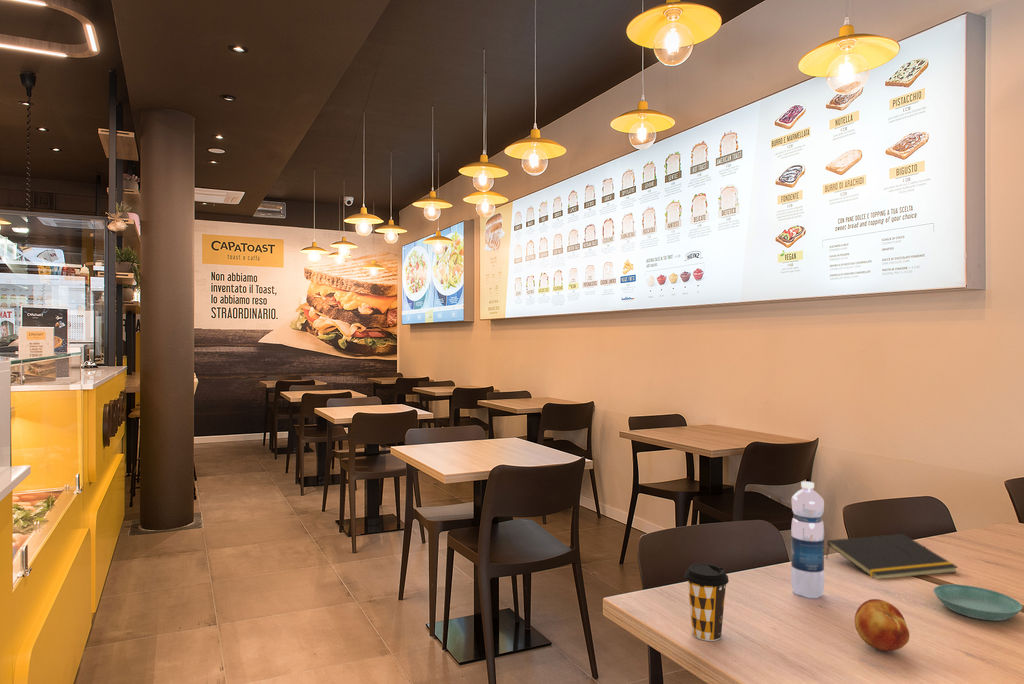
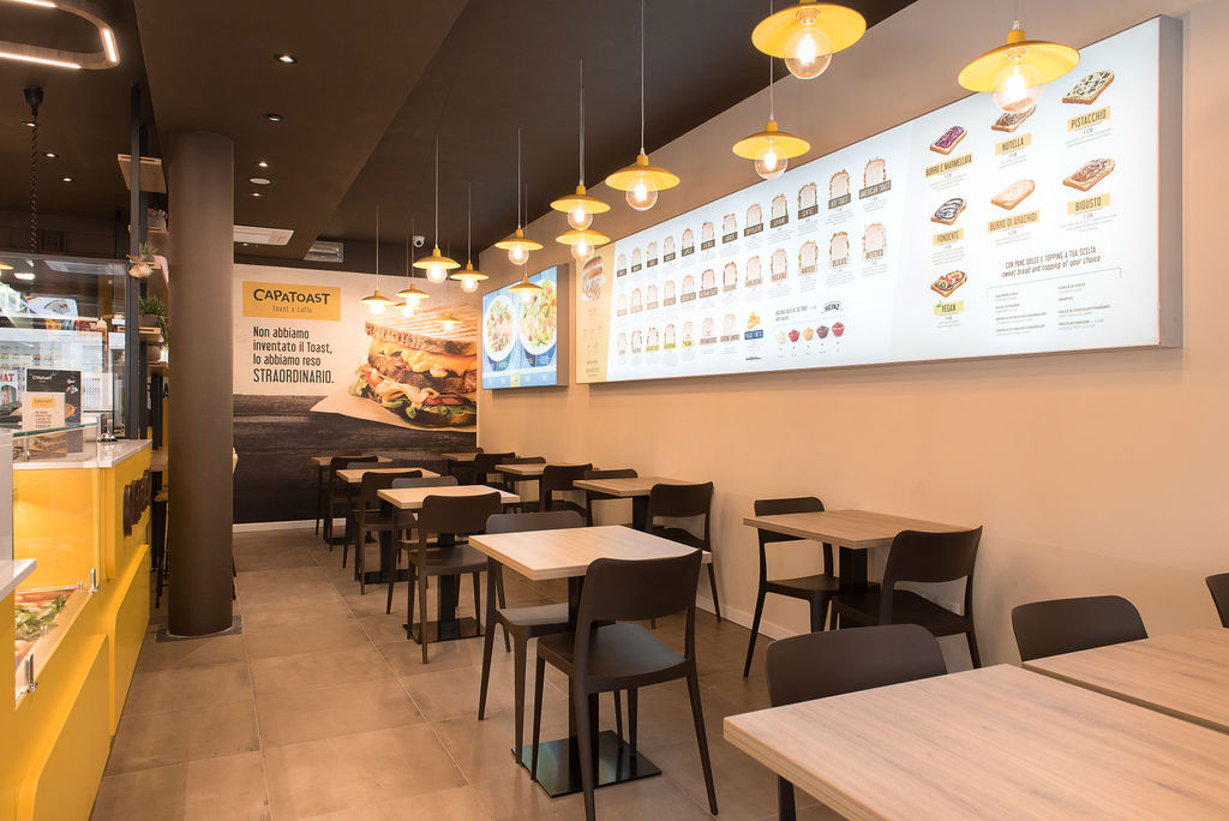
- saucer (976, 603)
- notepad (890, 555)
- fruit (880, 625)
- coffee cup (706, 601)
- water bottle (807, 538)
